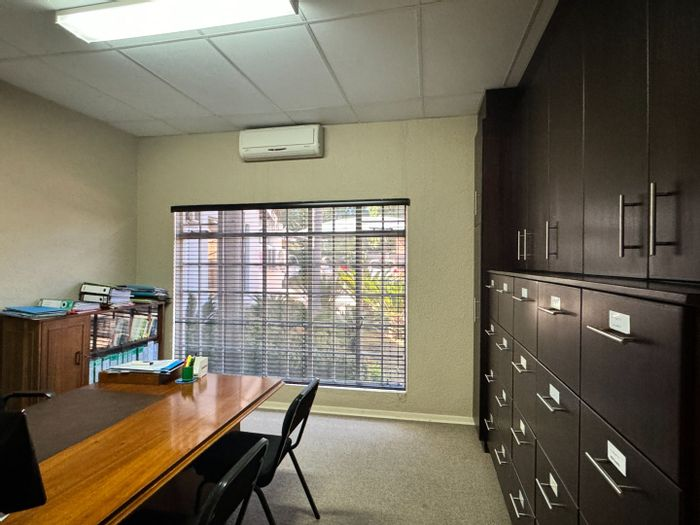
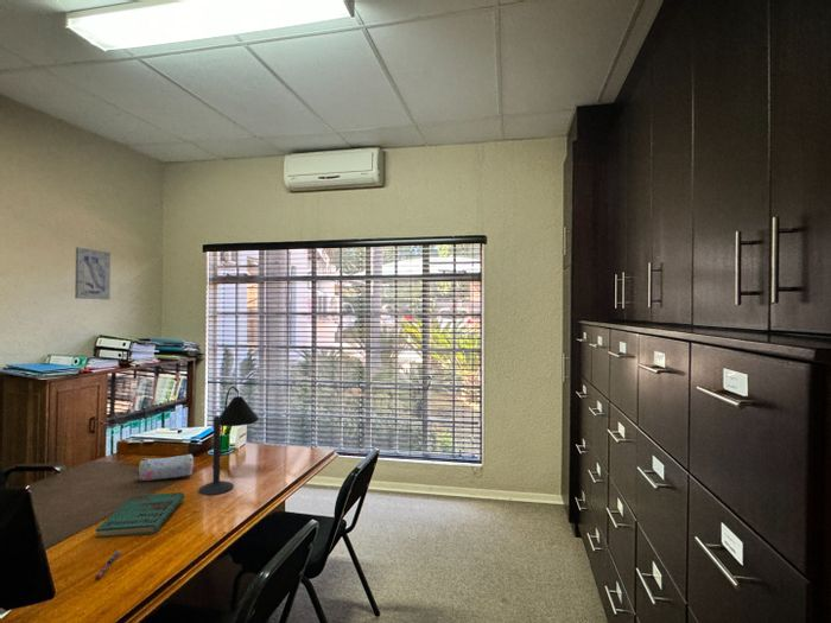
+ book (144, 513)
+ pen (108, 562)
+ wall art (93, 274)
+ pencil case (166, 466)
+ desk lamp (222, 432)
